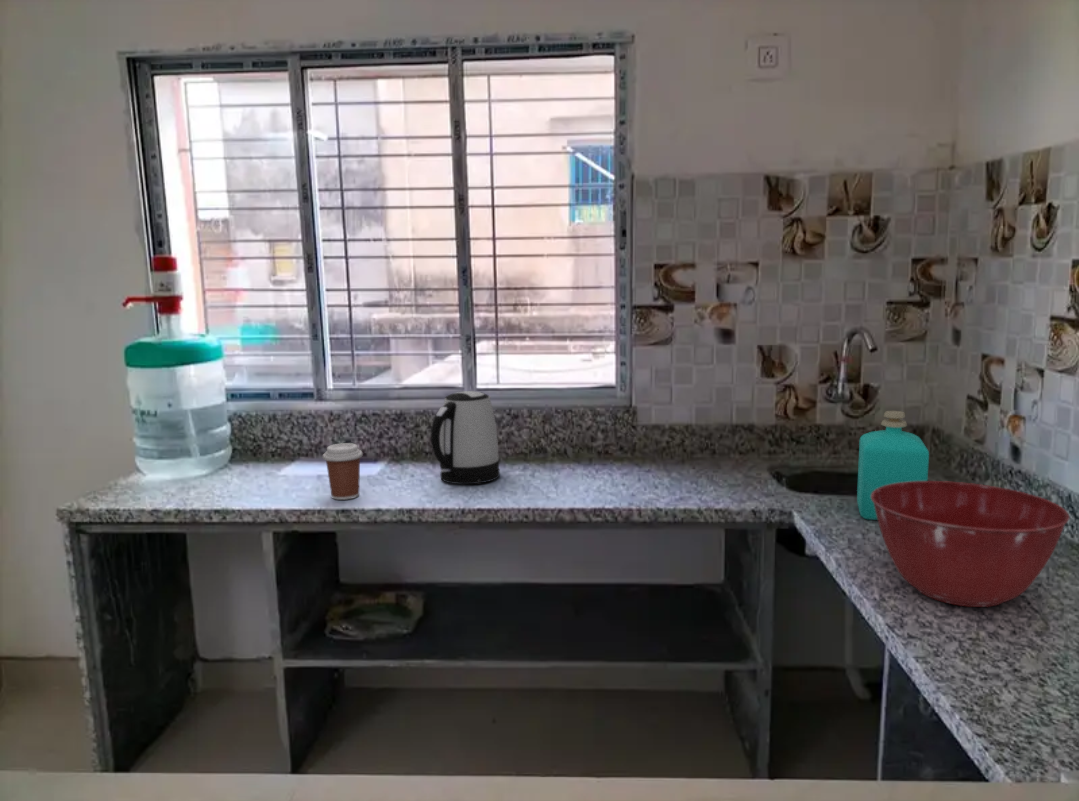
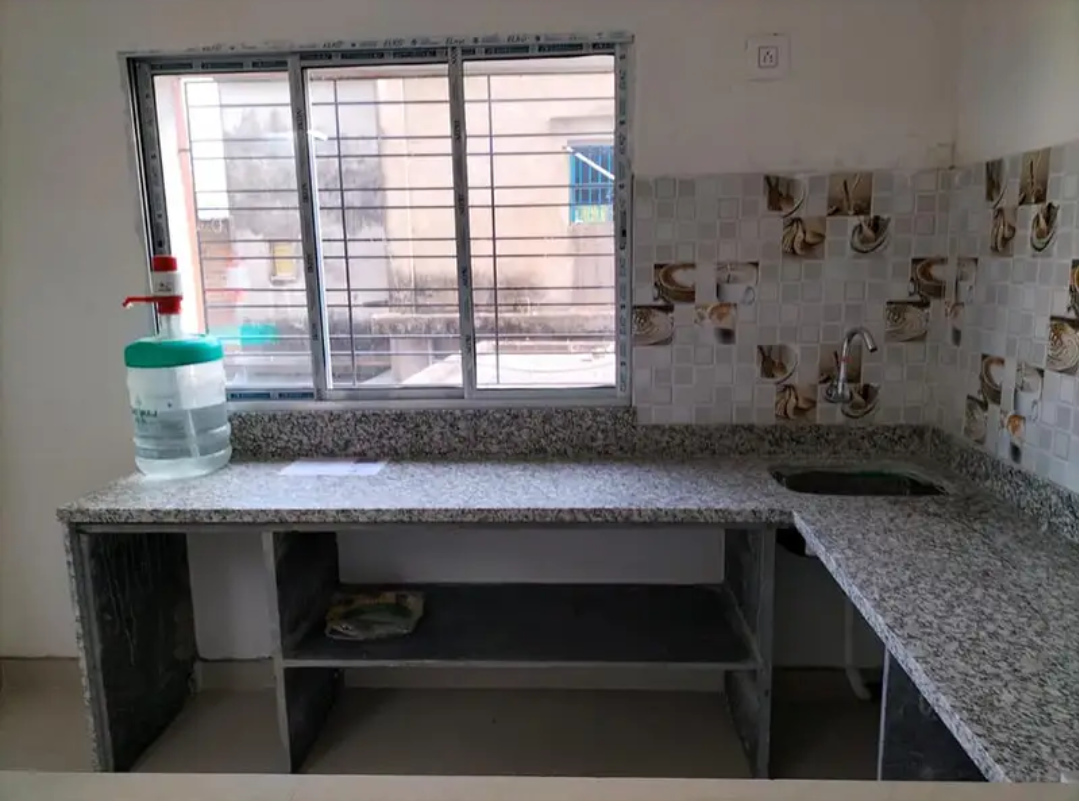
- coffee cup (343, 471)
- kettle (462, 436)
- soap bottle (892, 463)
- mixing bowl (962, 546)
